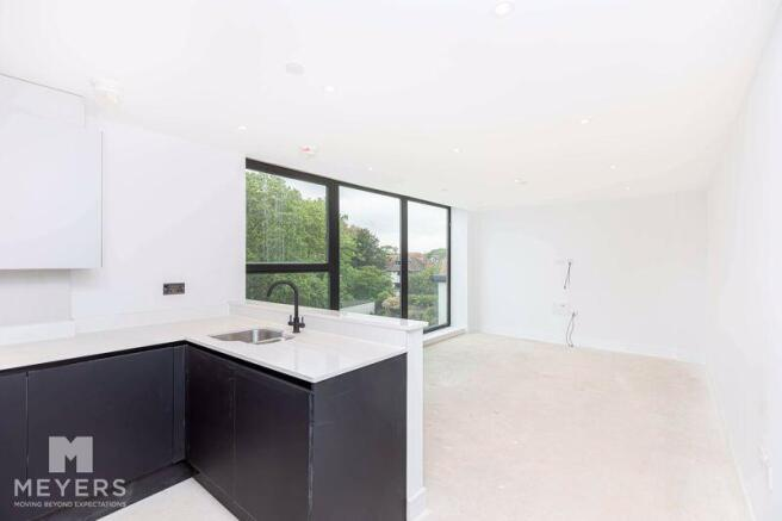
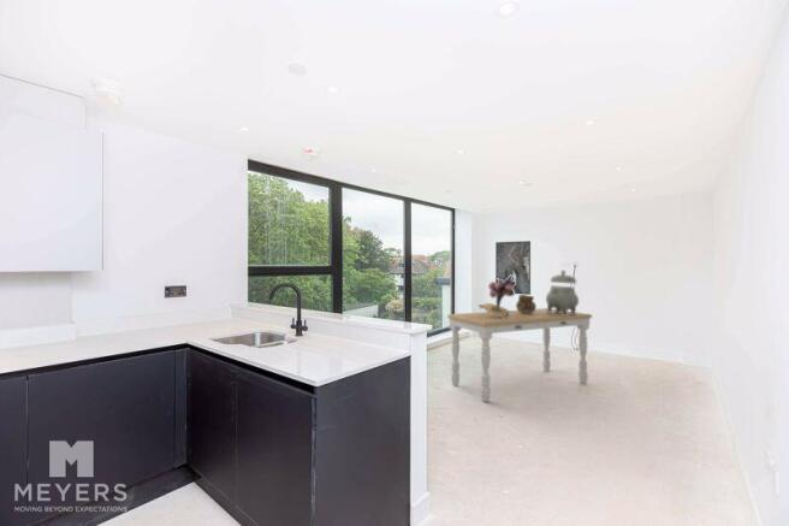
+ bouquet (499, 295)
+ vessel (562, 291)
+ ceramic pot (524, 305)
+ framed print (512, 267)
+ dining table (520, 330)
